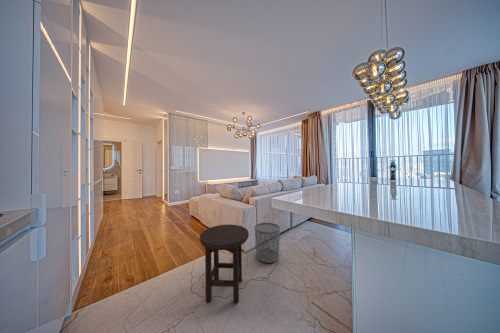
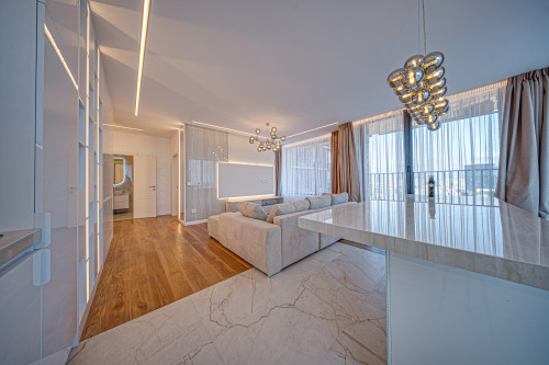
- stool (225, 263)
- waste bin (267, 241)
